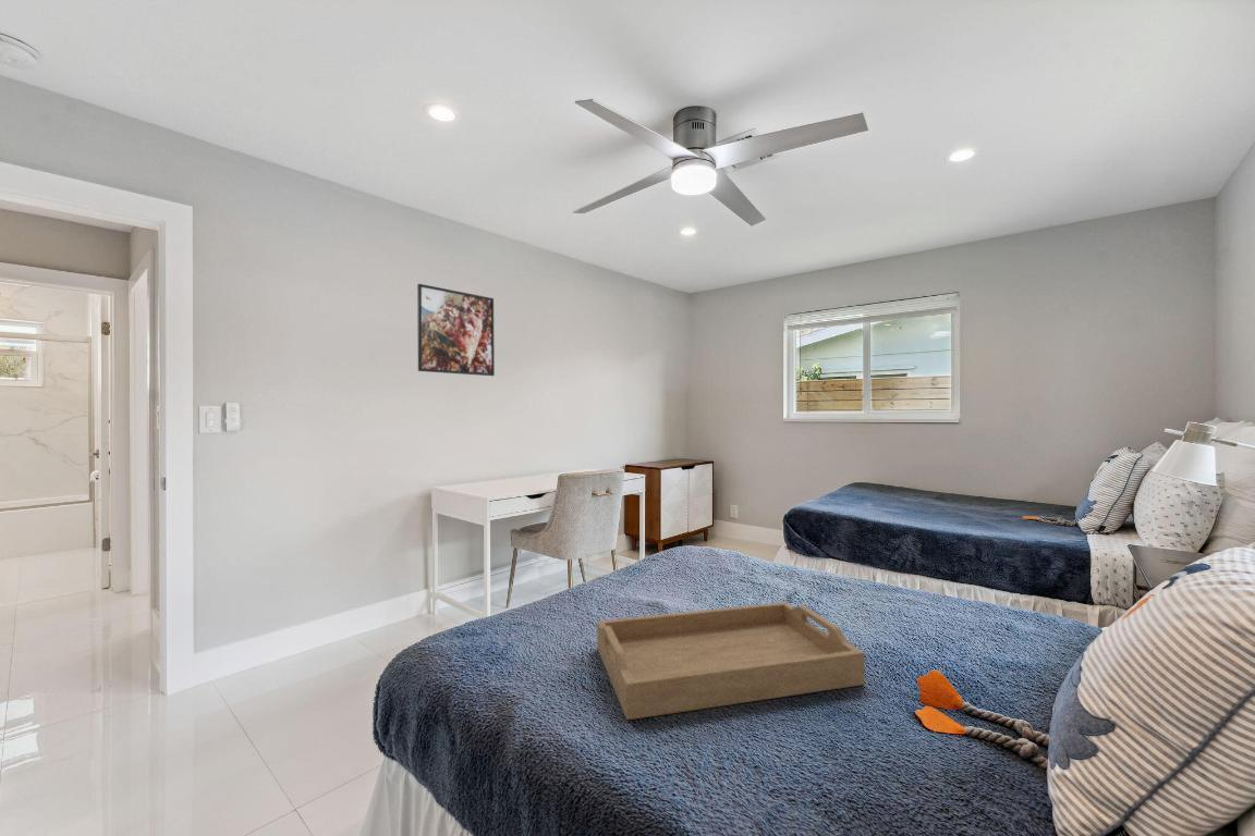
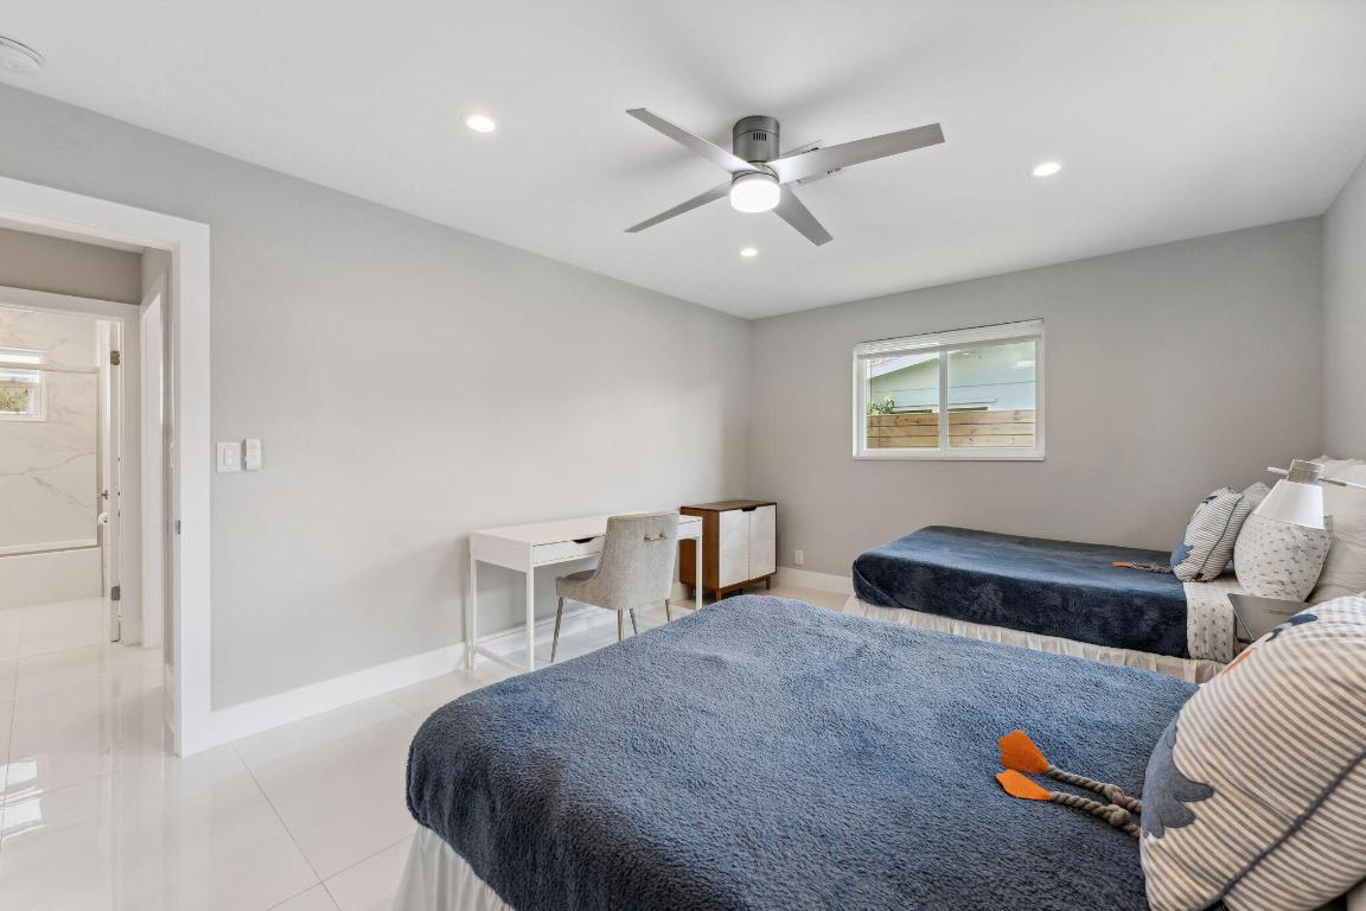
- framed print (458, 332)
- serving tray (720, 646)
